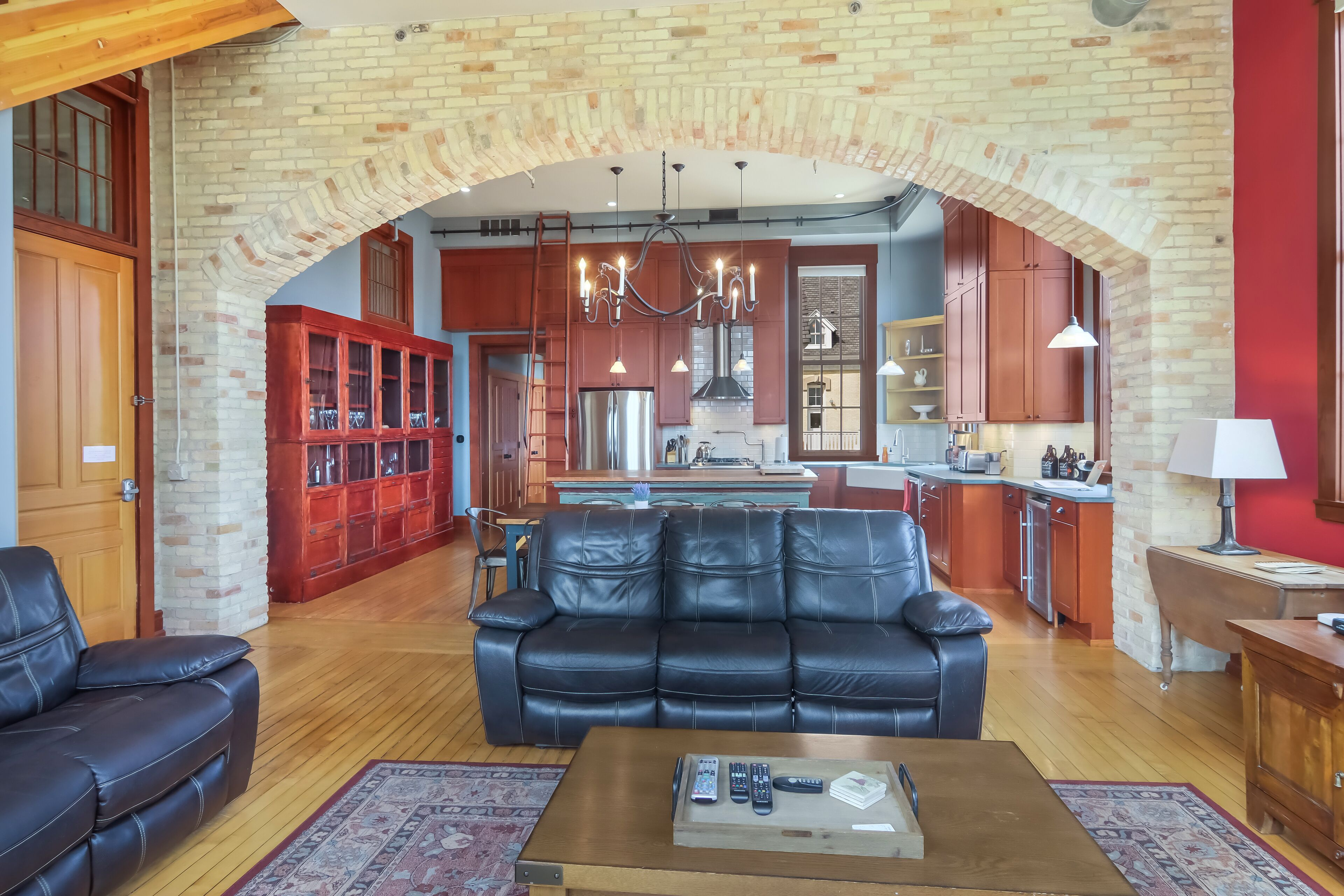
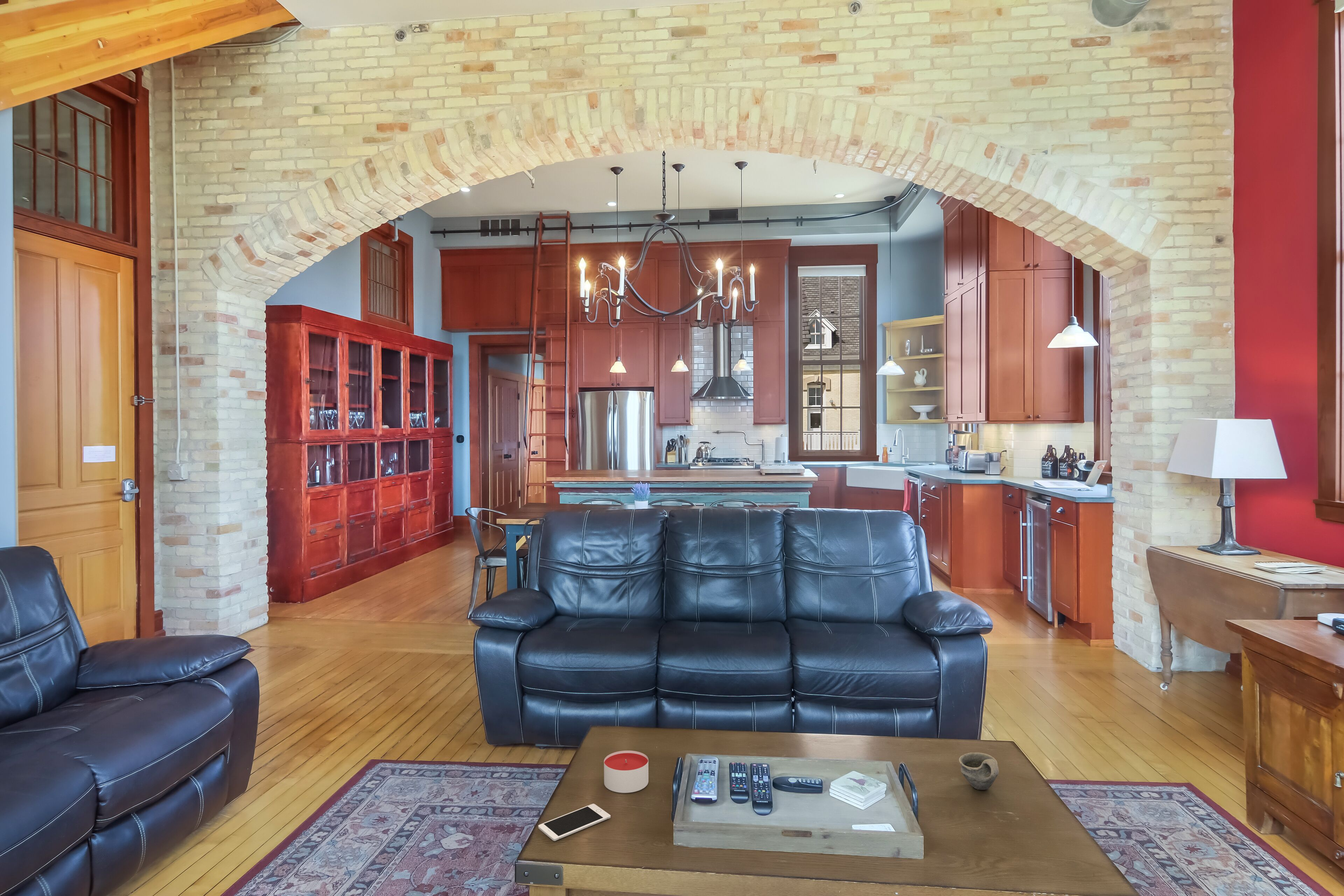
+ cell phone (575, 821)
+ cup (979, 770)
+ candle (626, 770)
